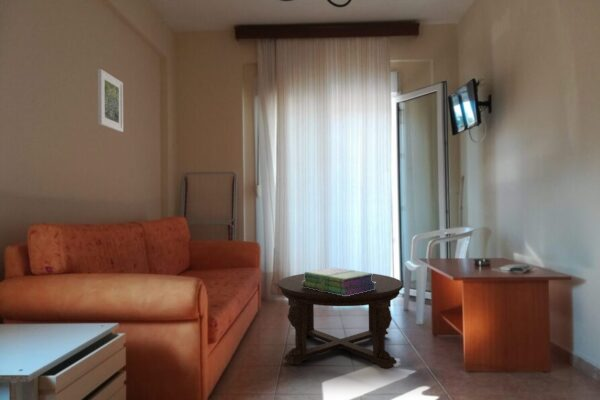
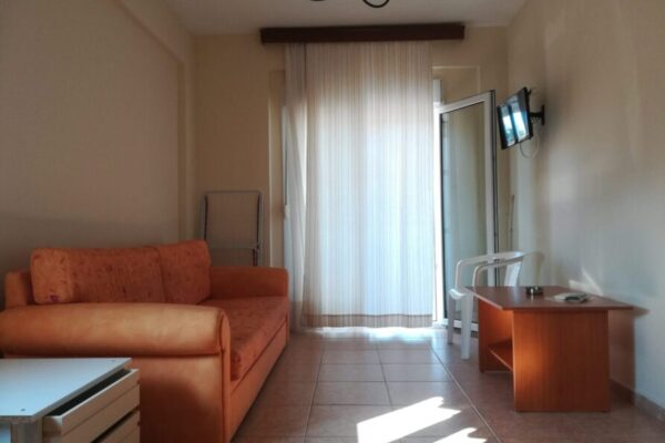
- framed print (111, 102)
- coffee table (340, 305)
- stack of books (338, 280)
